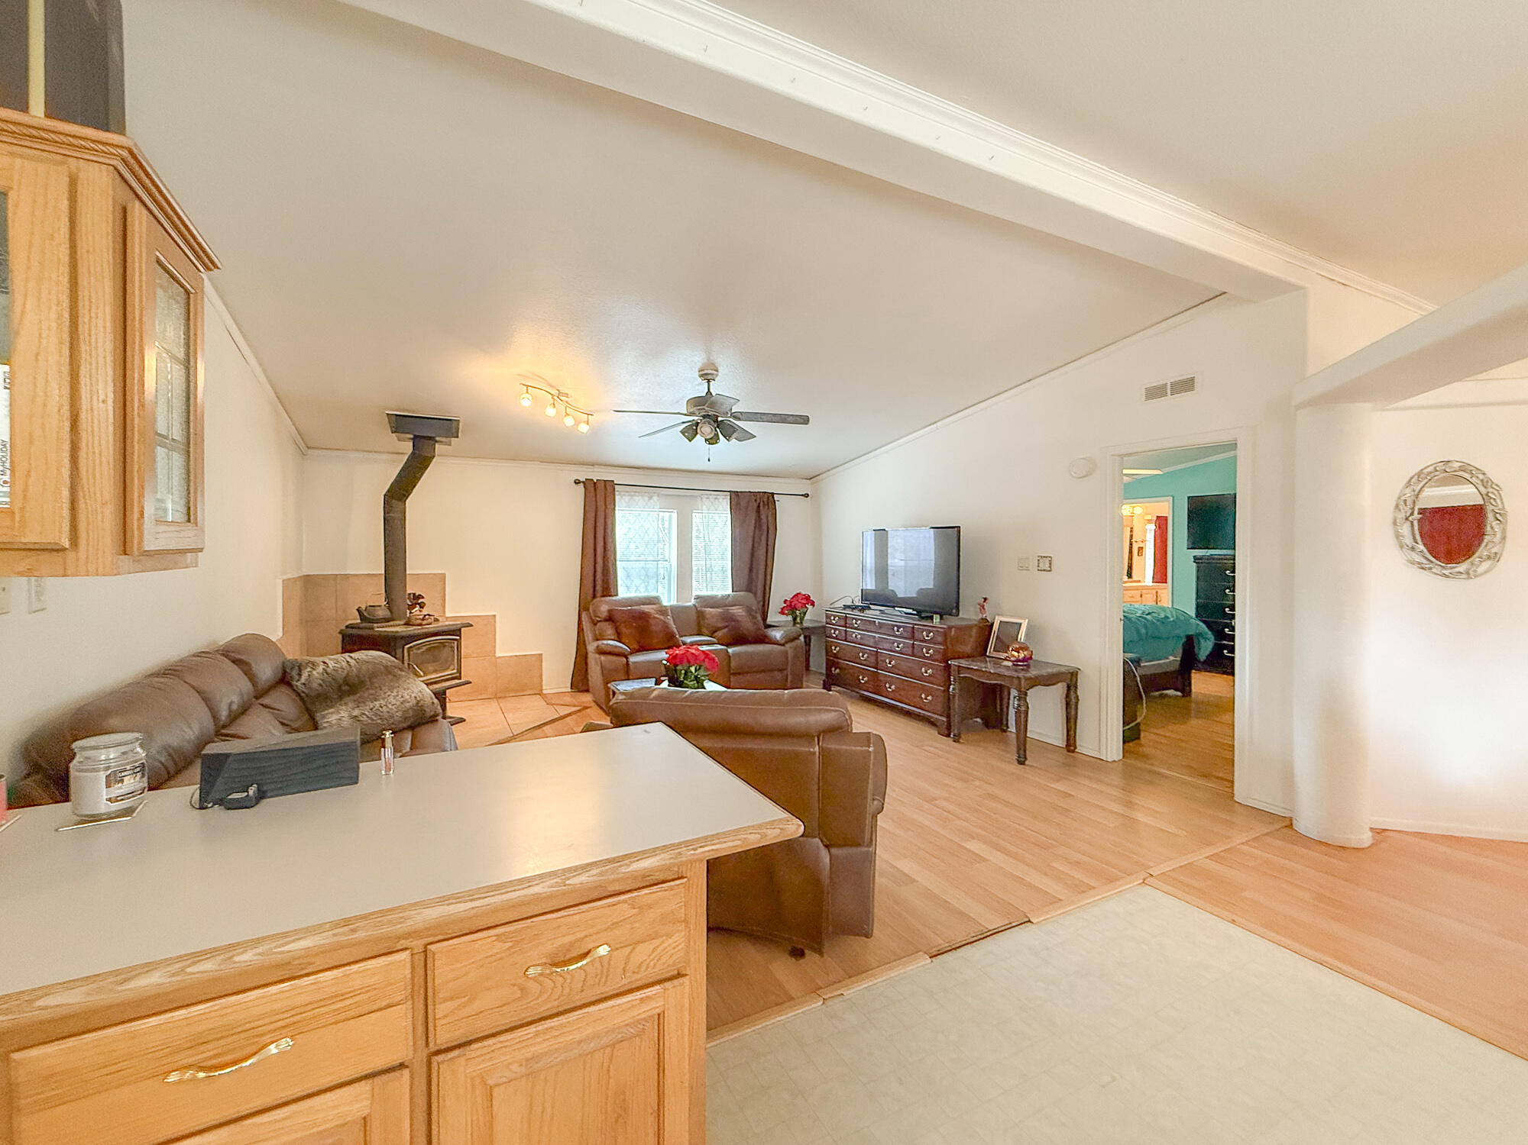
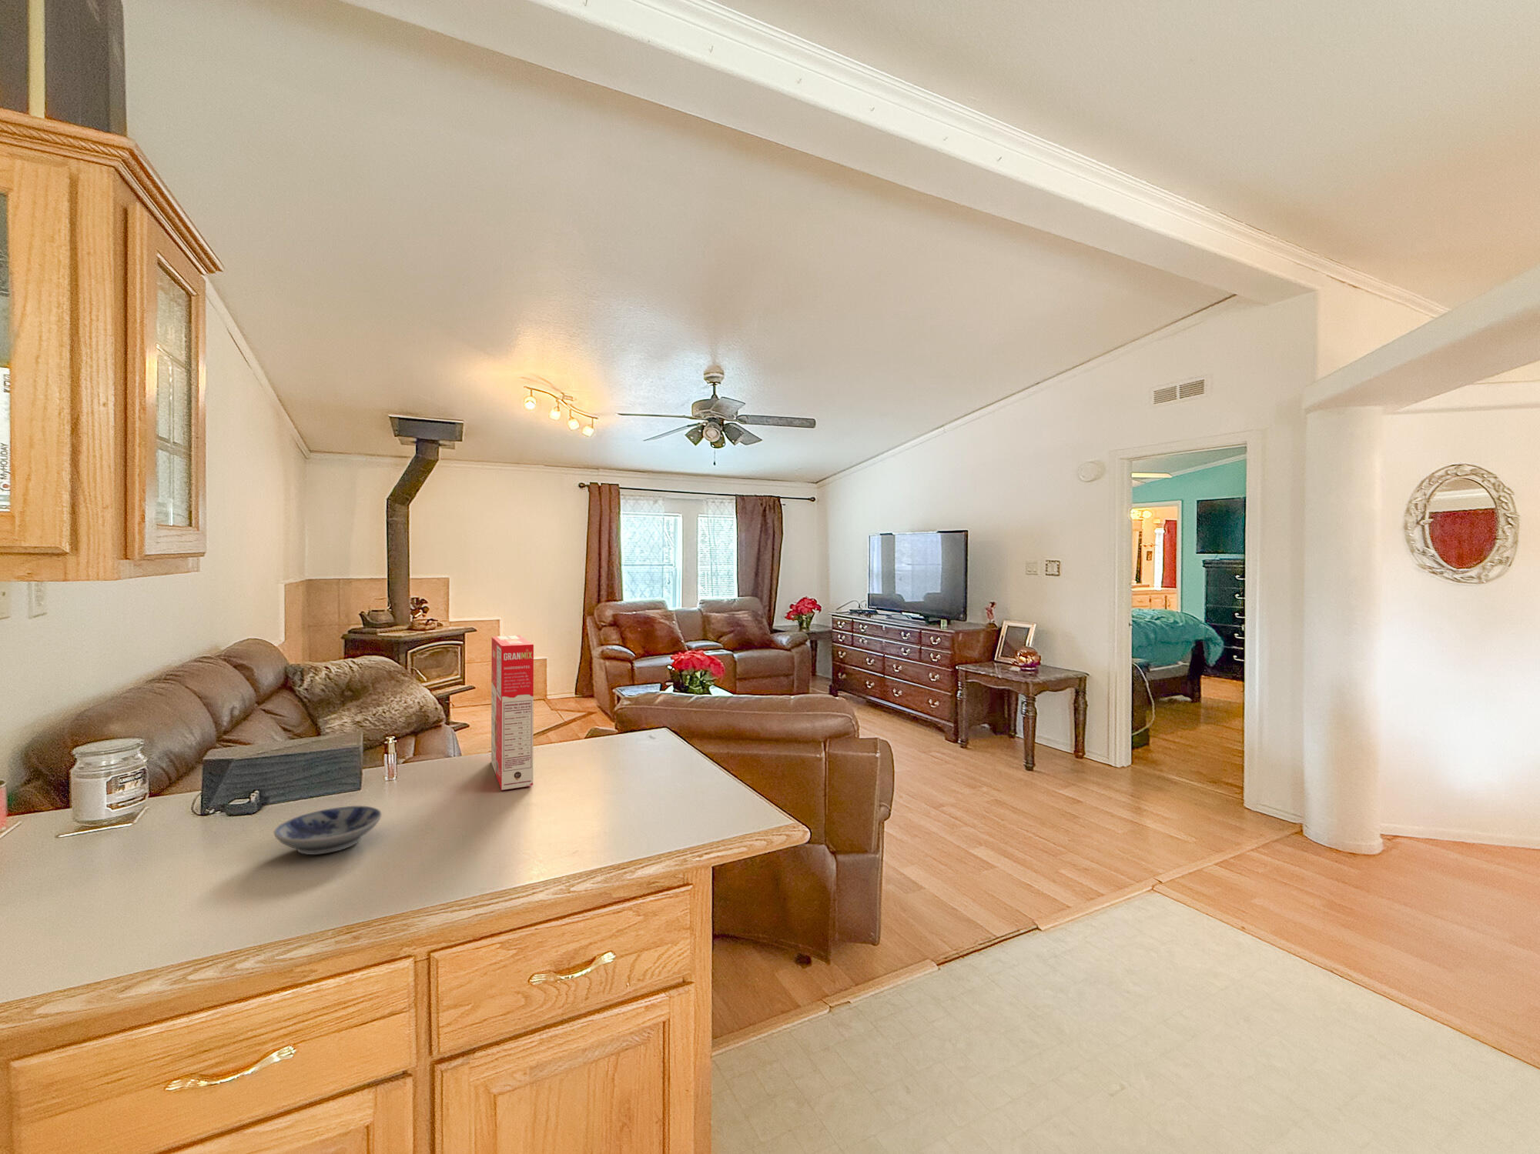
+ cereal box (511, 707)
+ bowl (330, 832)
